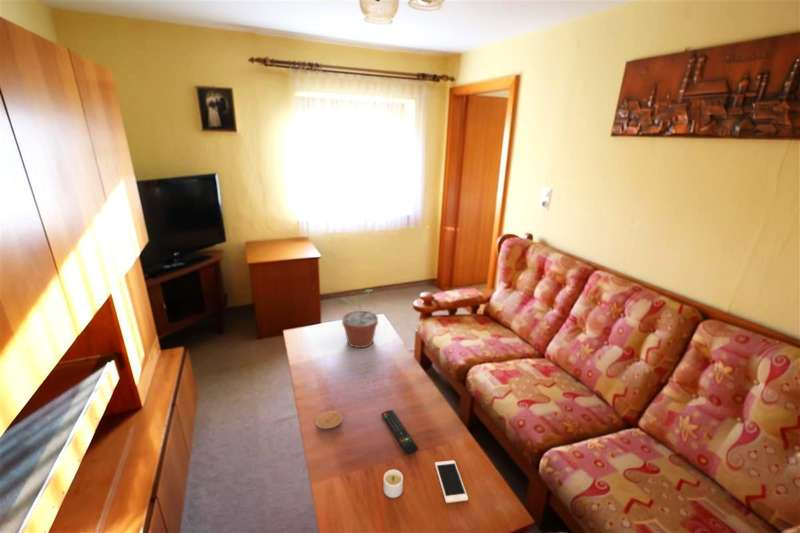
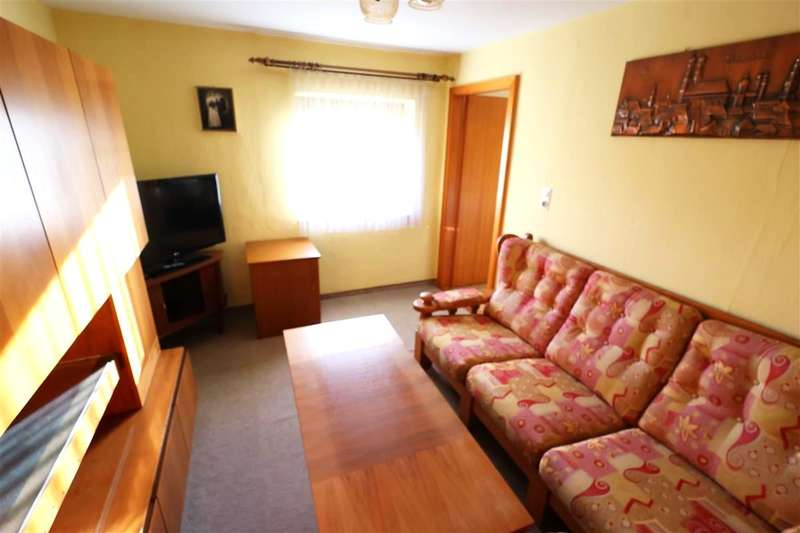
- potted plant (360, 314)
- coaster (329, 420)
- cell phone (450, 480)
- remote control (398, 430)
- candle (397, 481)
